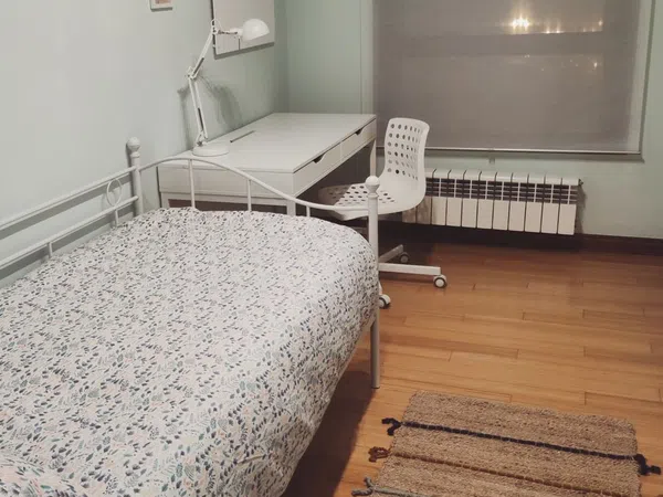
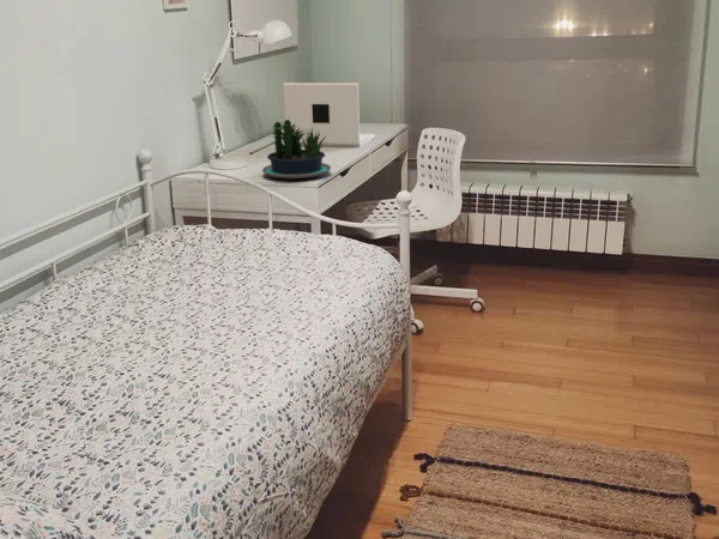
+ laptop (330, 110)
+ potted plant (292, 146)
